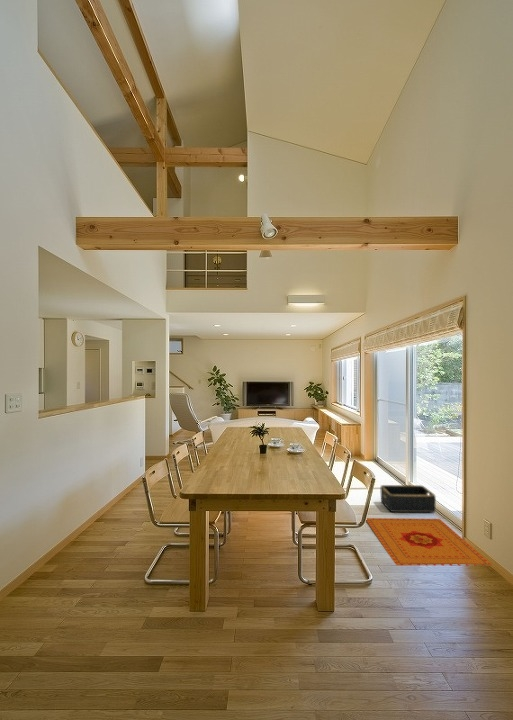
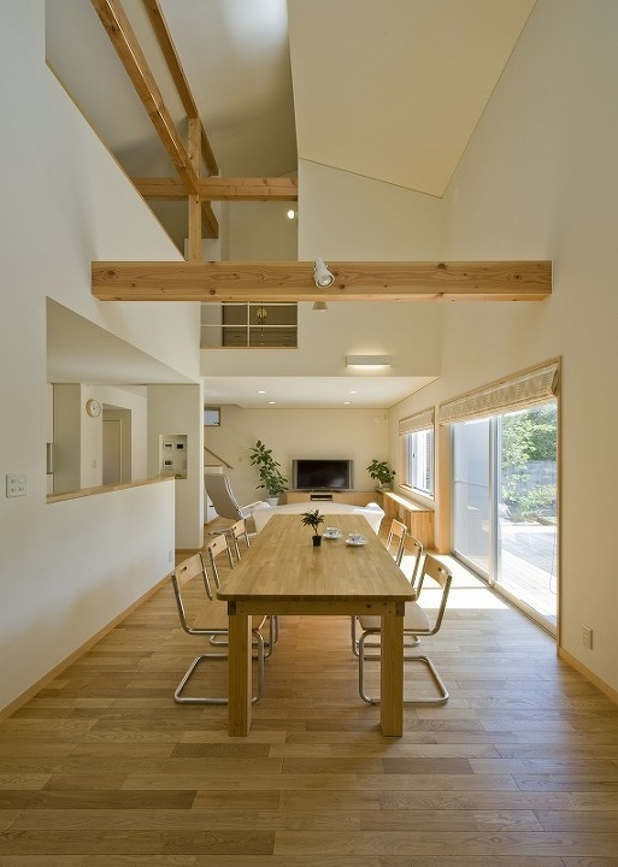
- doormat (420, 539)
- basket (407, 498)
